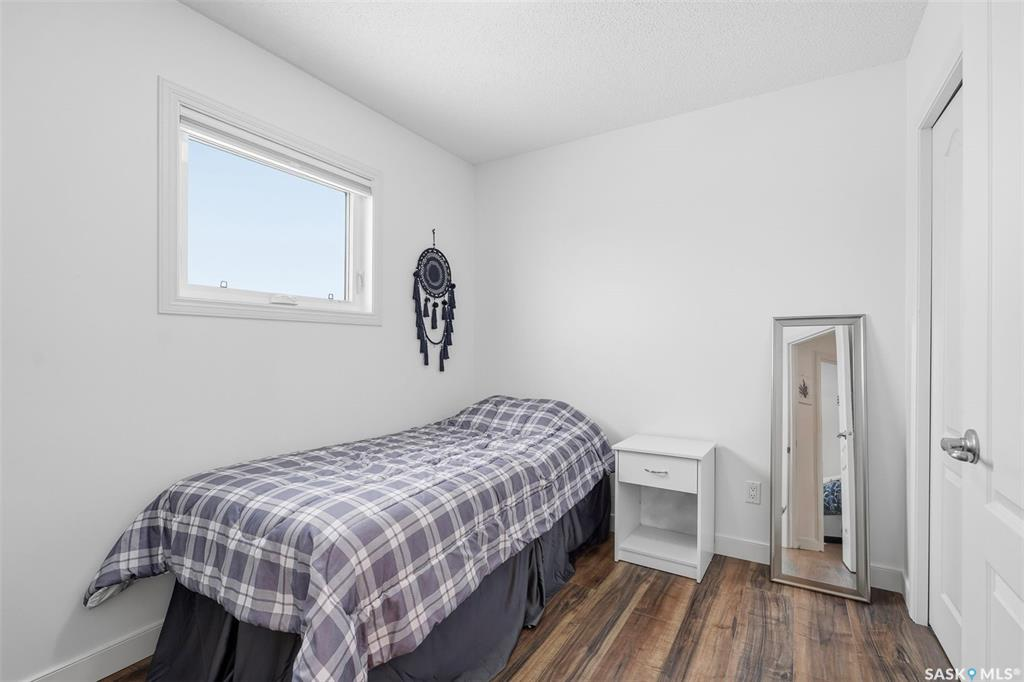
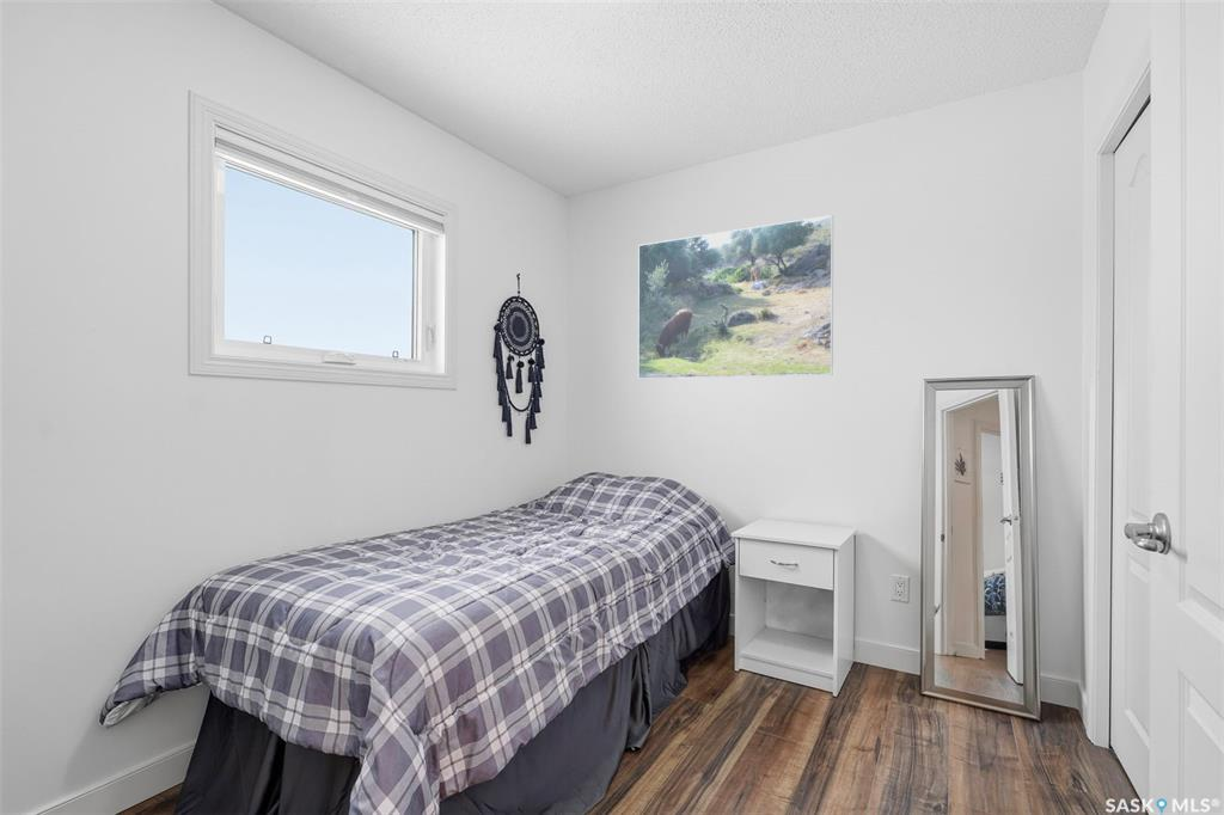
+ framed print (727, 304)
